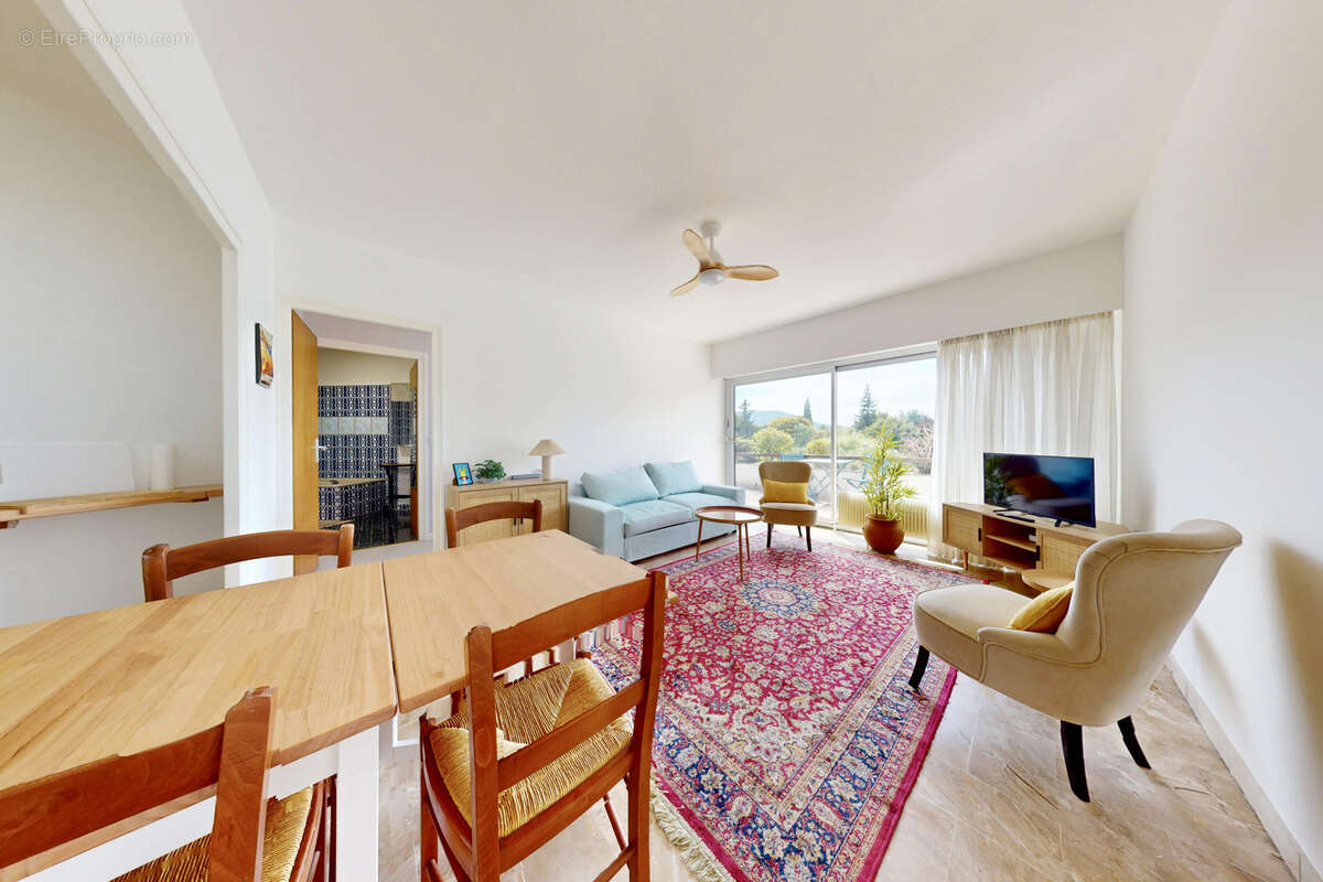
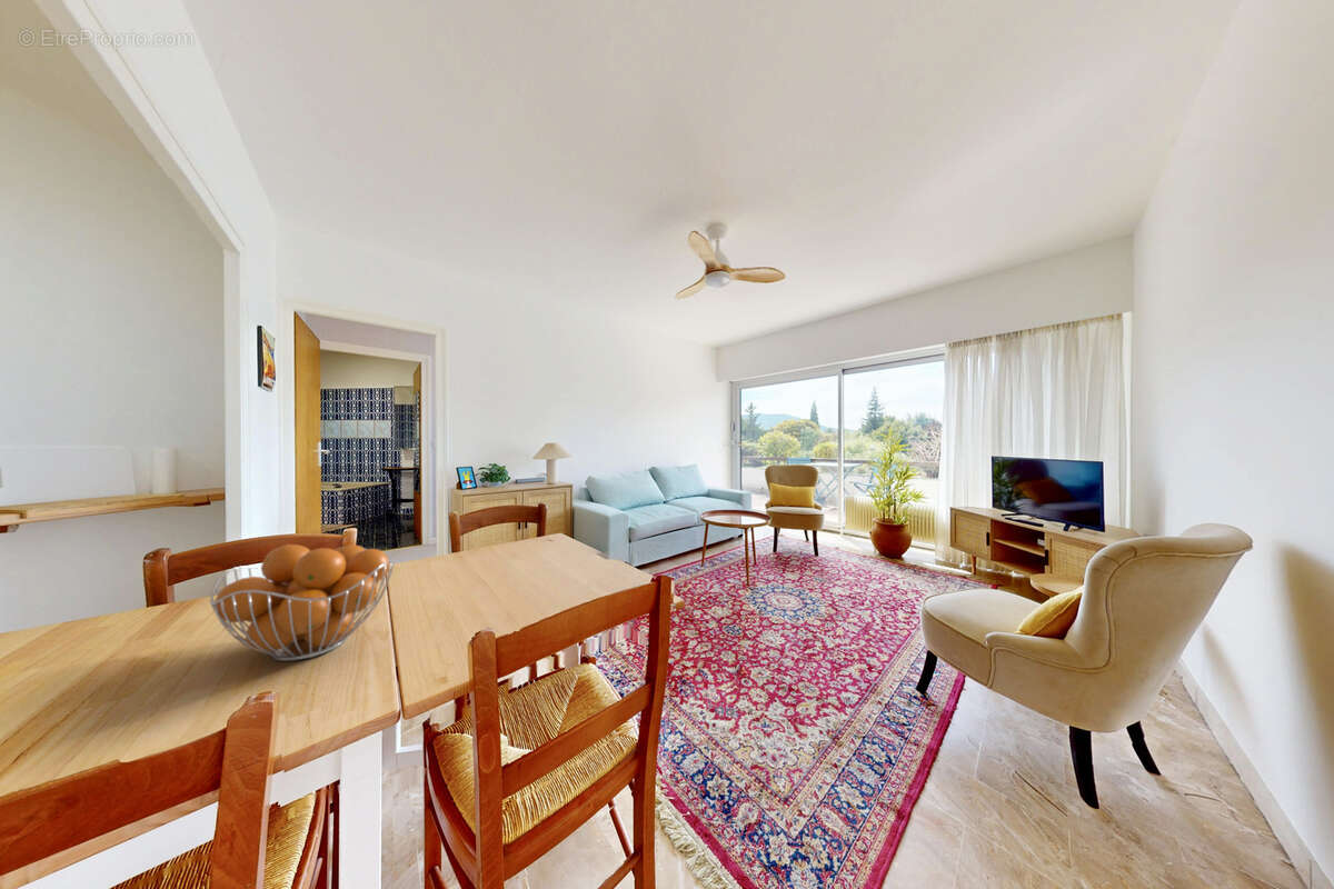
+ fruit basket (311, 596)
